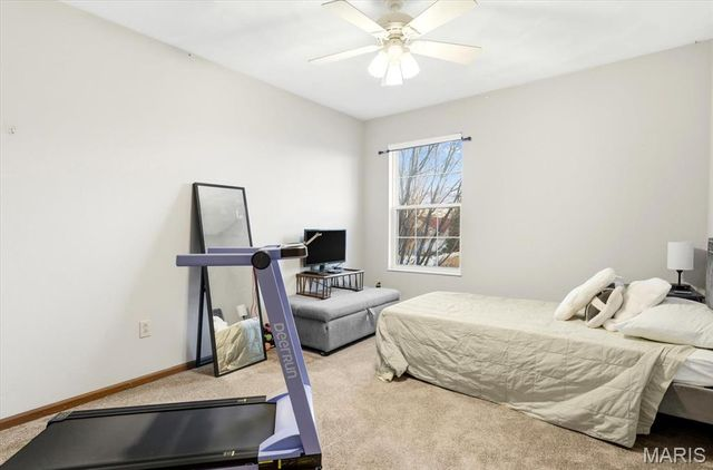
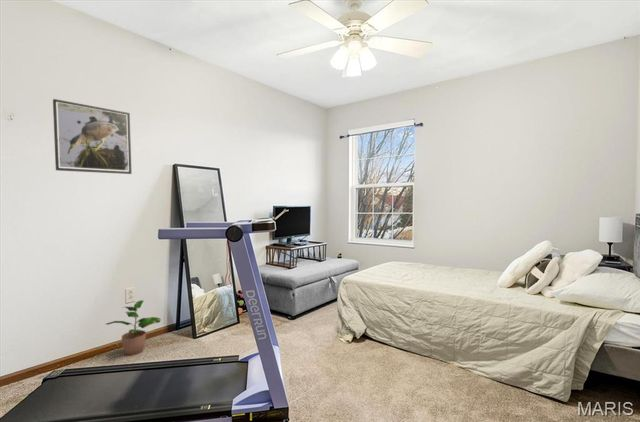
+ potted plant (134, 326)
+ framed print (95, 139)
